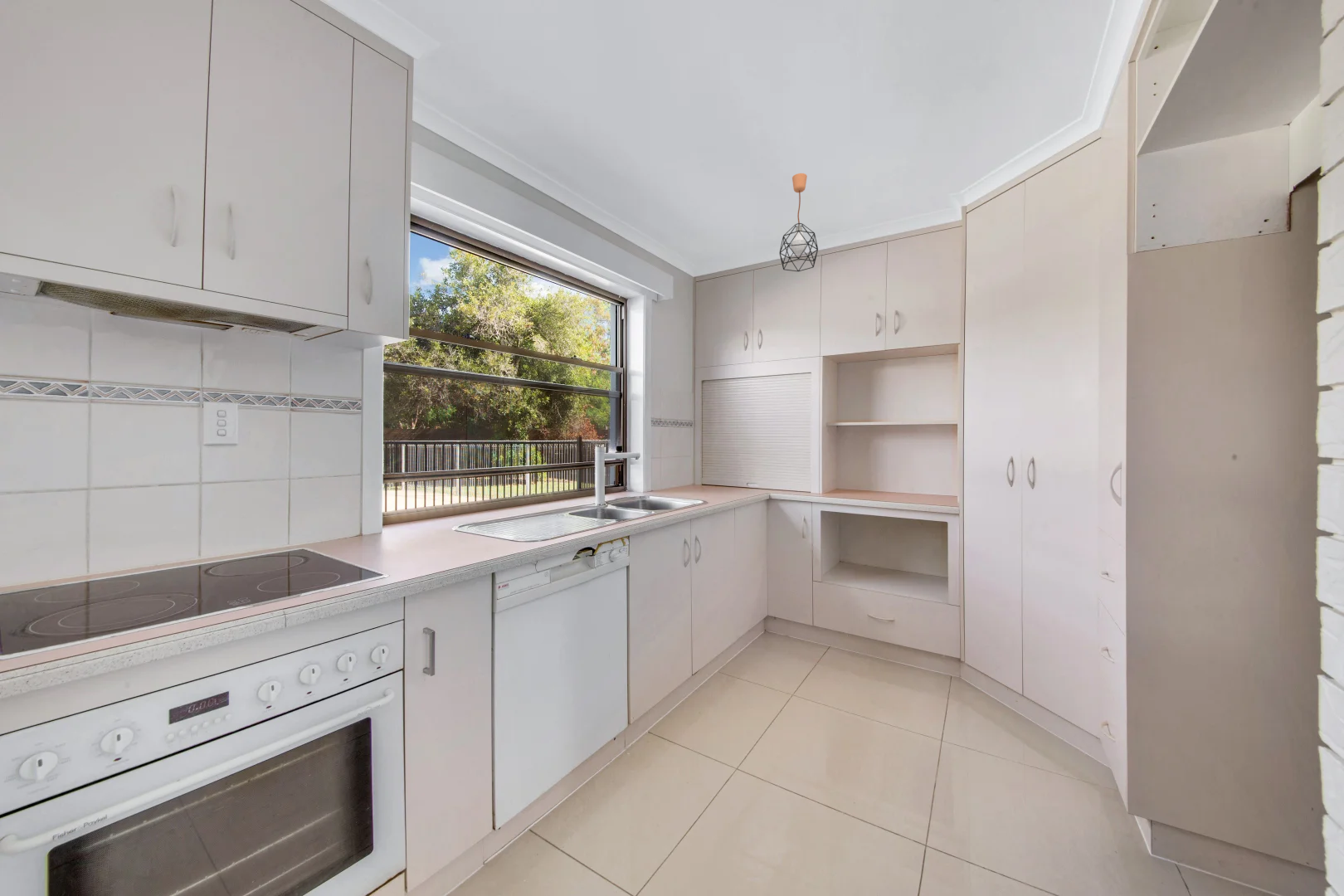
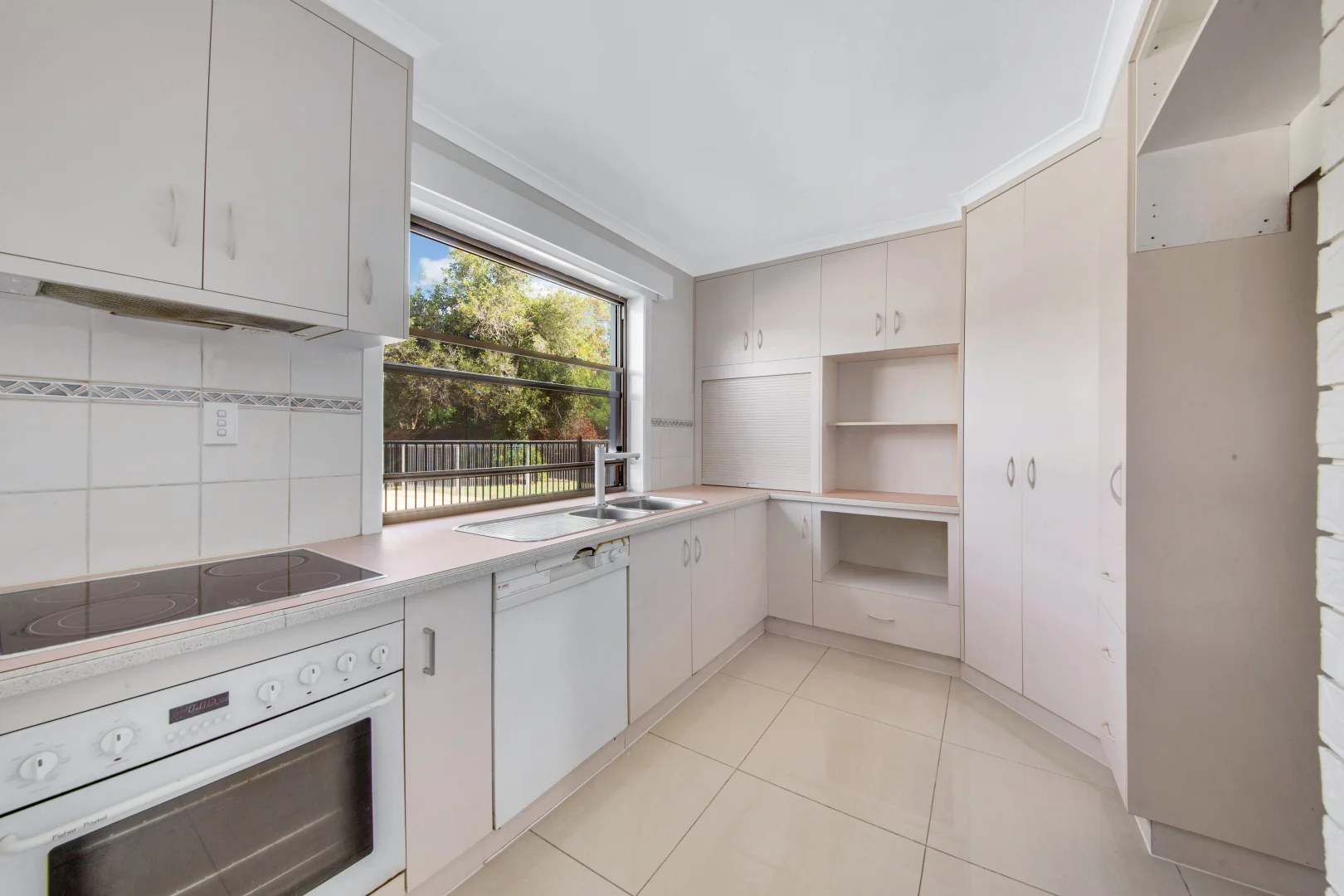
- pendant light (798, 221)
